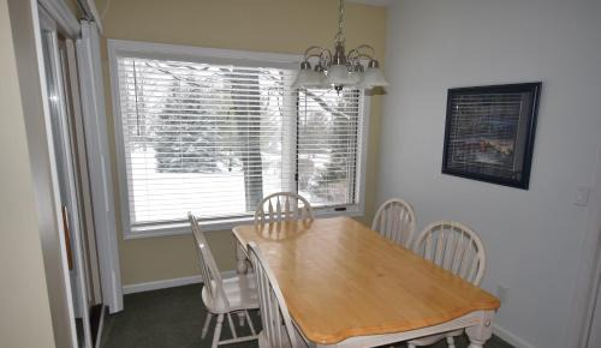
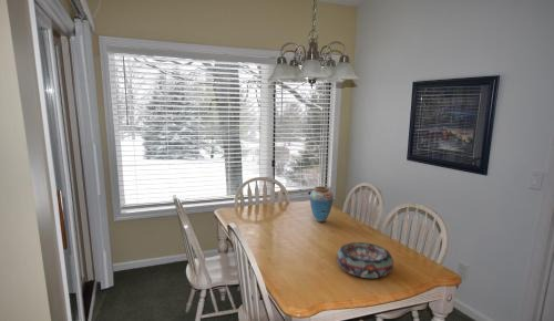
+ decorative bowl (363, 259)
+ vase (320, 205)
